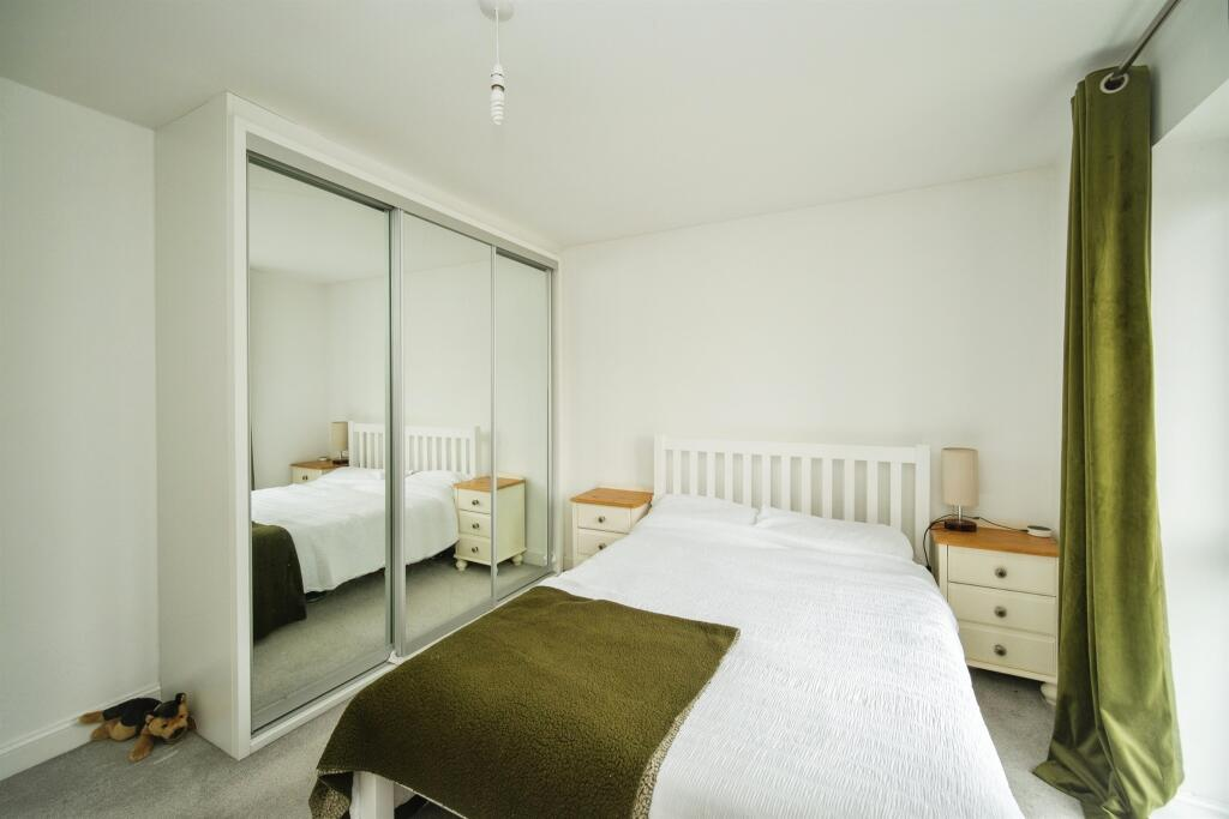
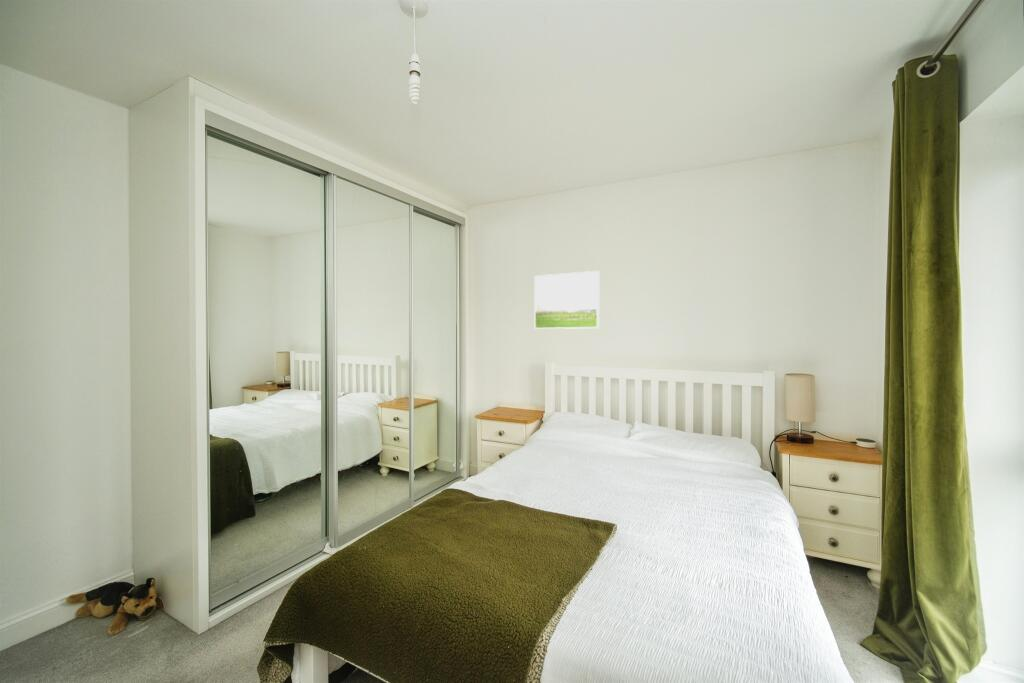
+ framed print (565, 301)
